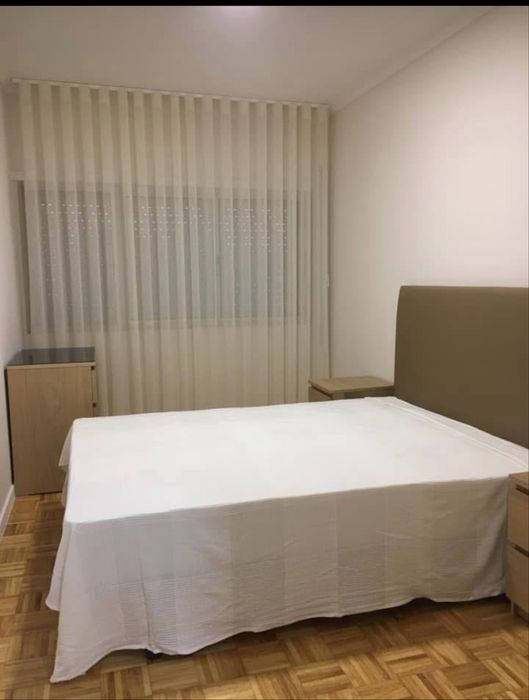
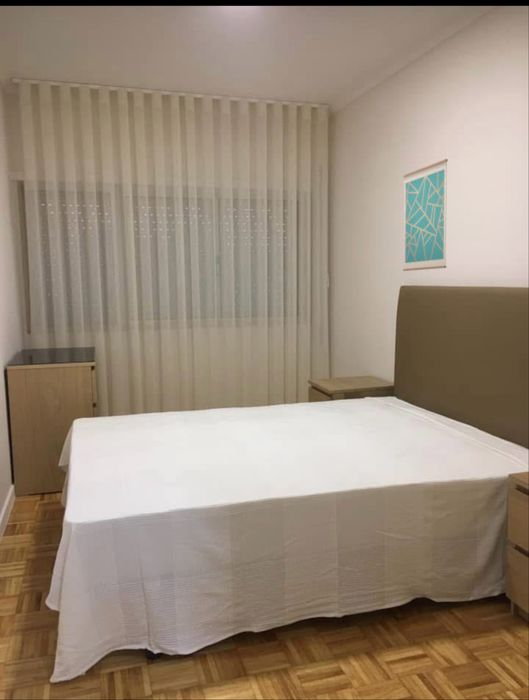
+ wall art (423, 219)
